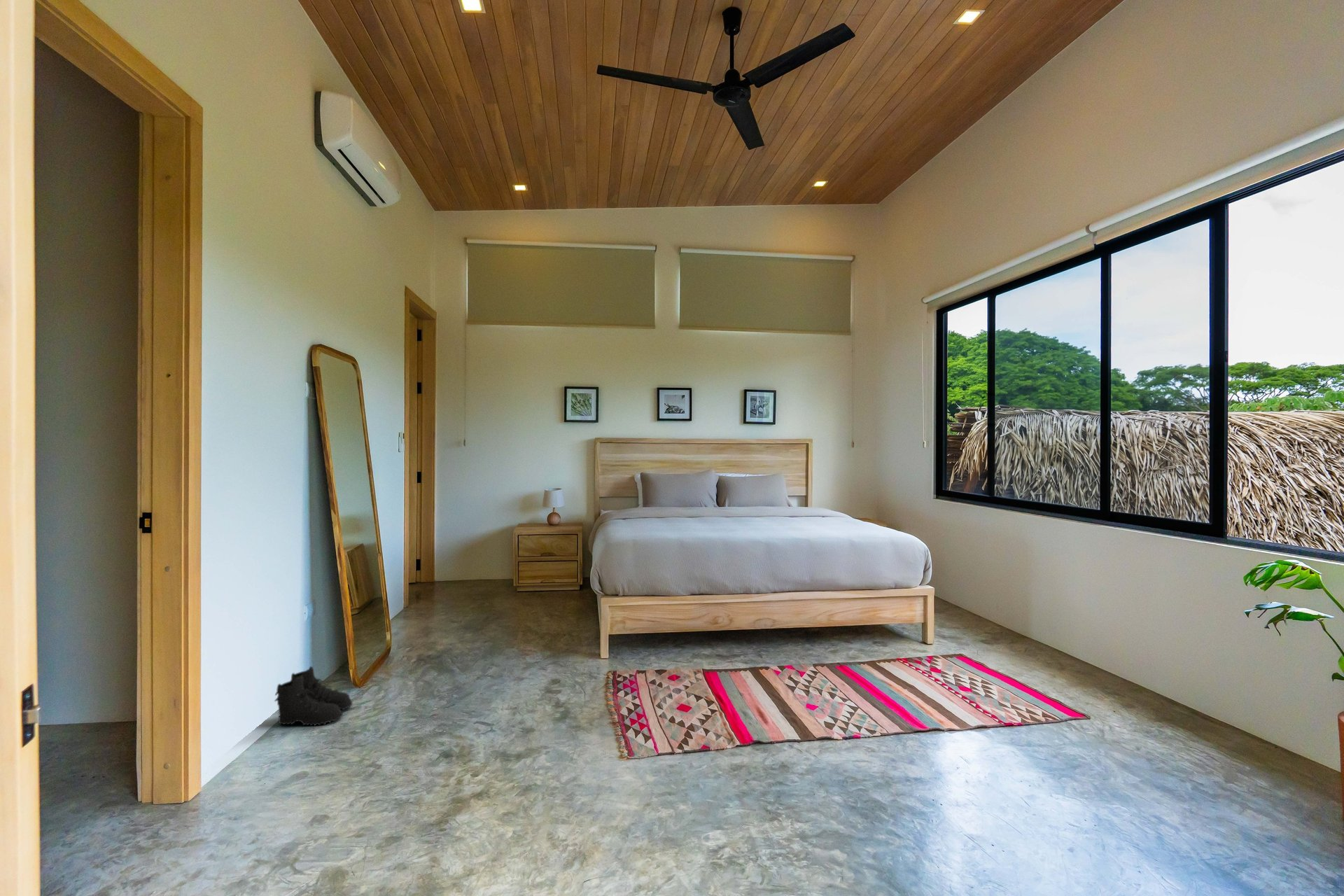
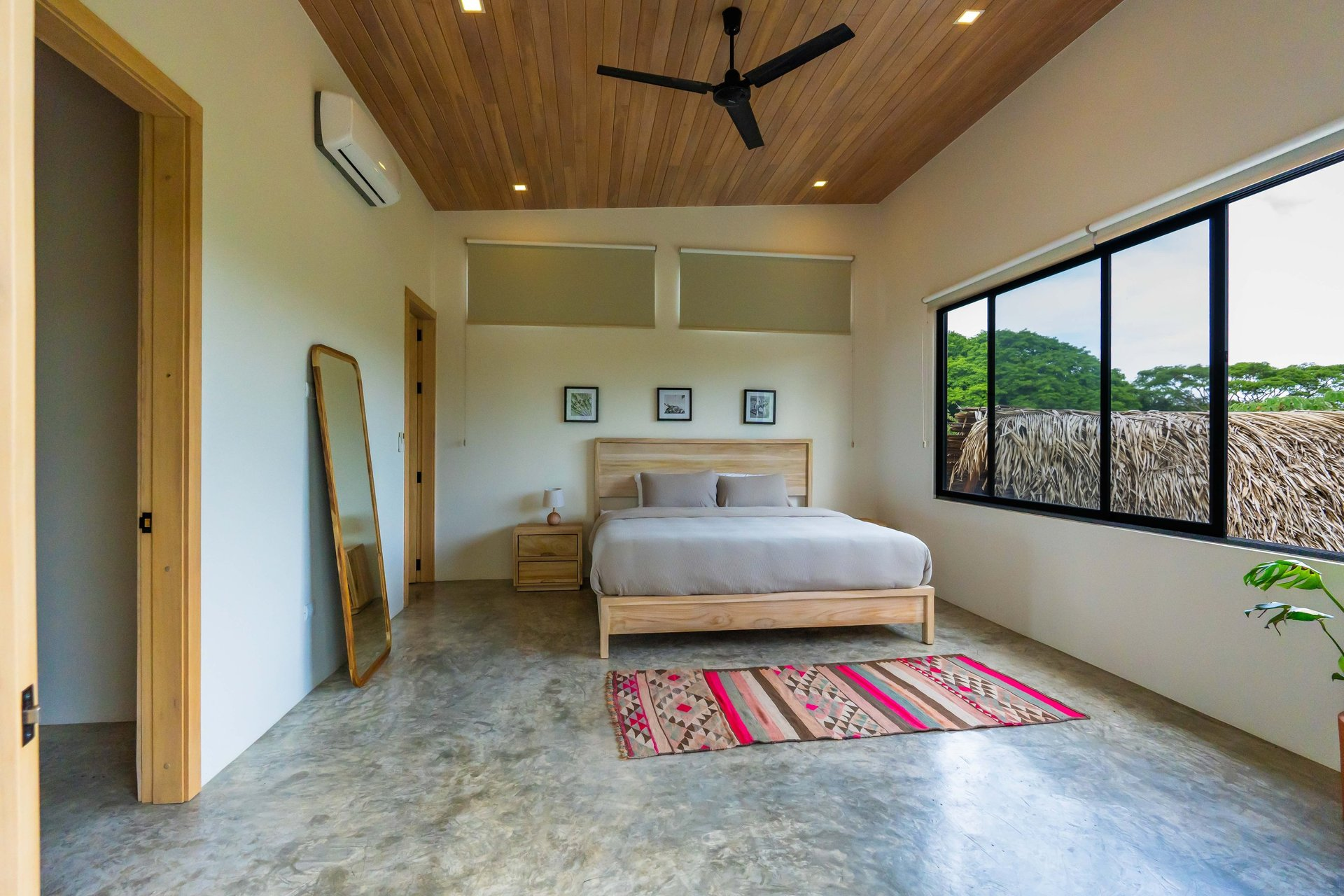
- boots (315, 693)
